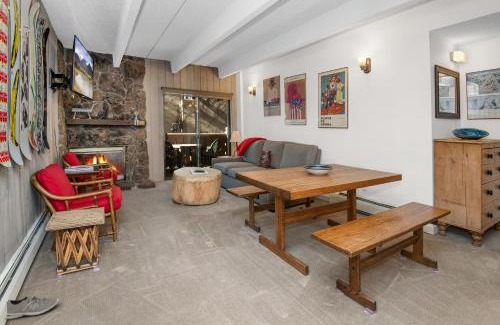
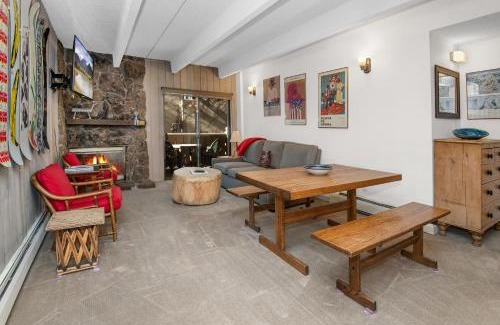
- sneaker (31, 303)
